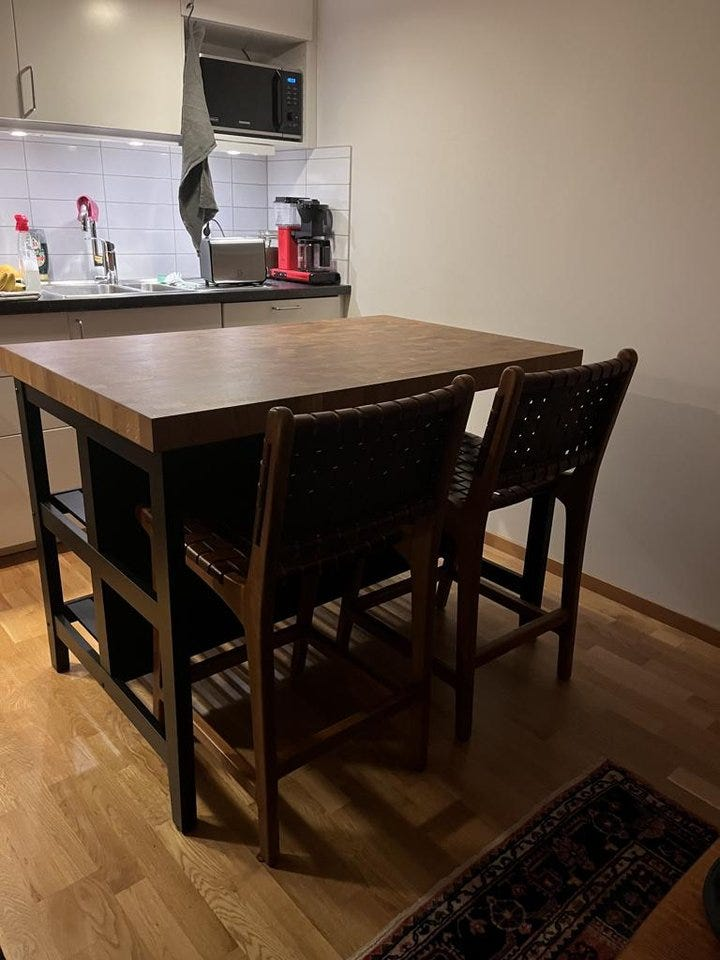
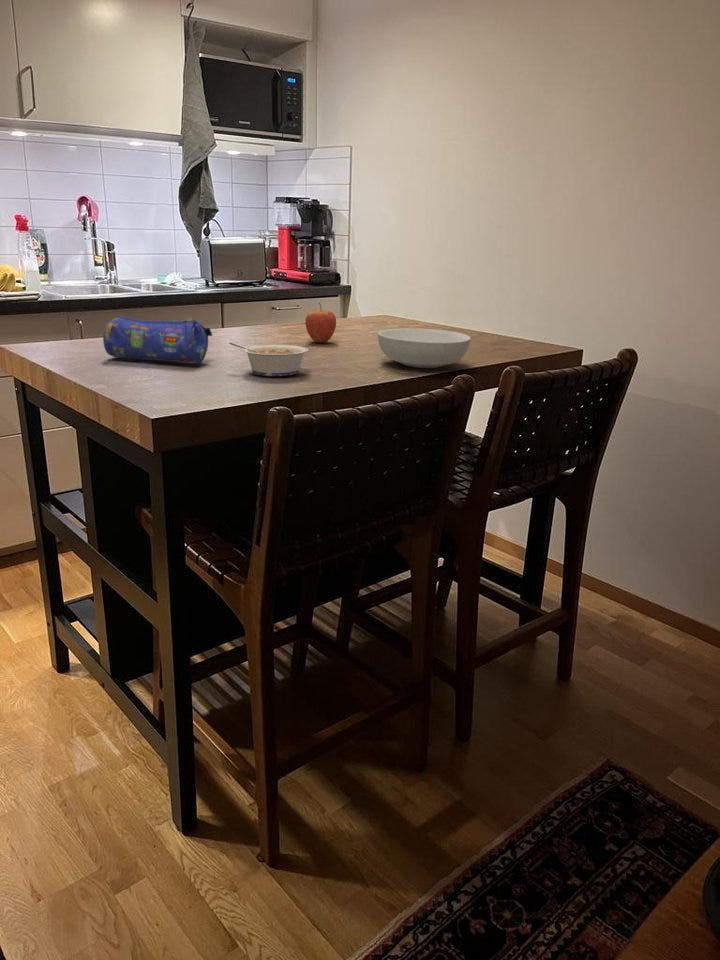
+ pencil case (157, 338)
+ fruit (320, 322)
+ legume (273, 358)
+ serving bowl (423, 349)
